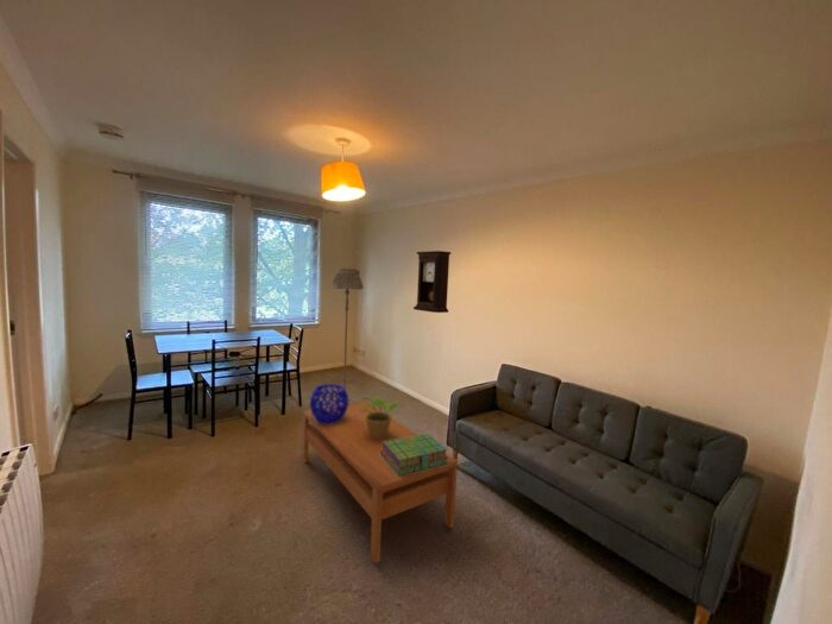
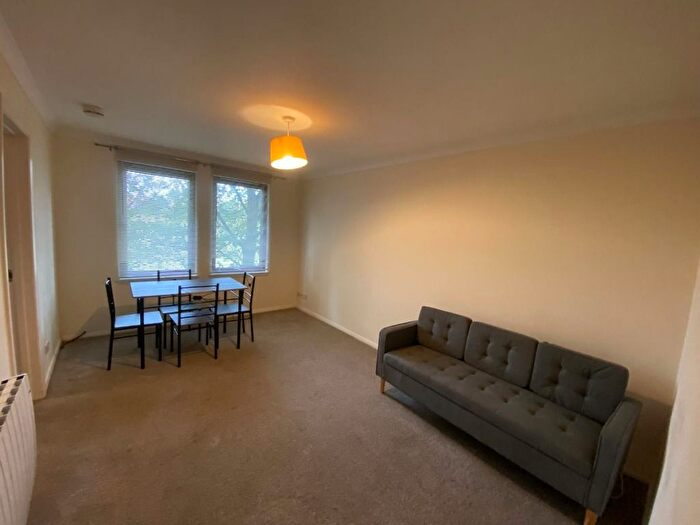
- potted plant (377, 412)
- decorative bowl (329, 403)
- pendulum clock (430, 281)
- stack of books (414, 452)
- floor lamp (346, 338)
- coffee table (368, 461)
